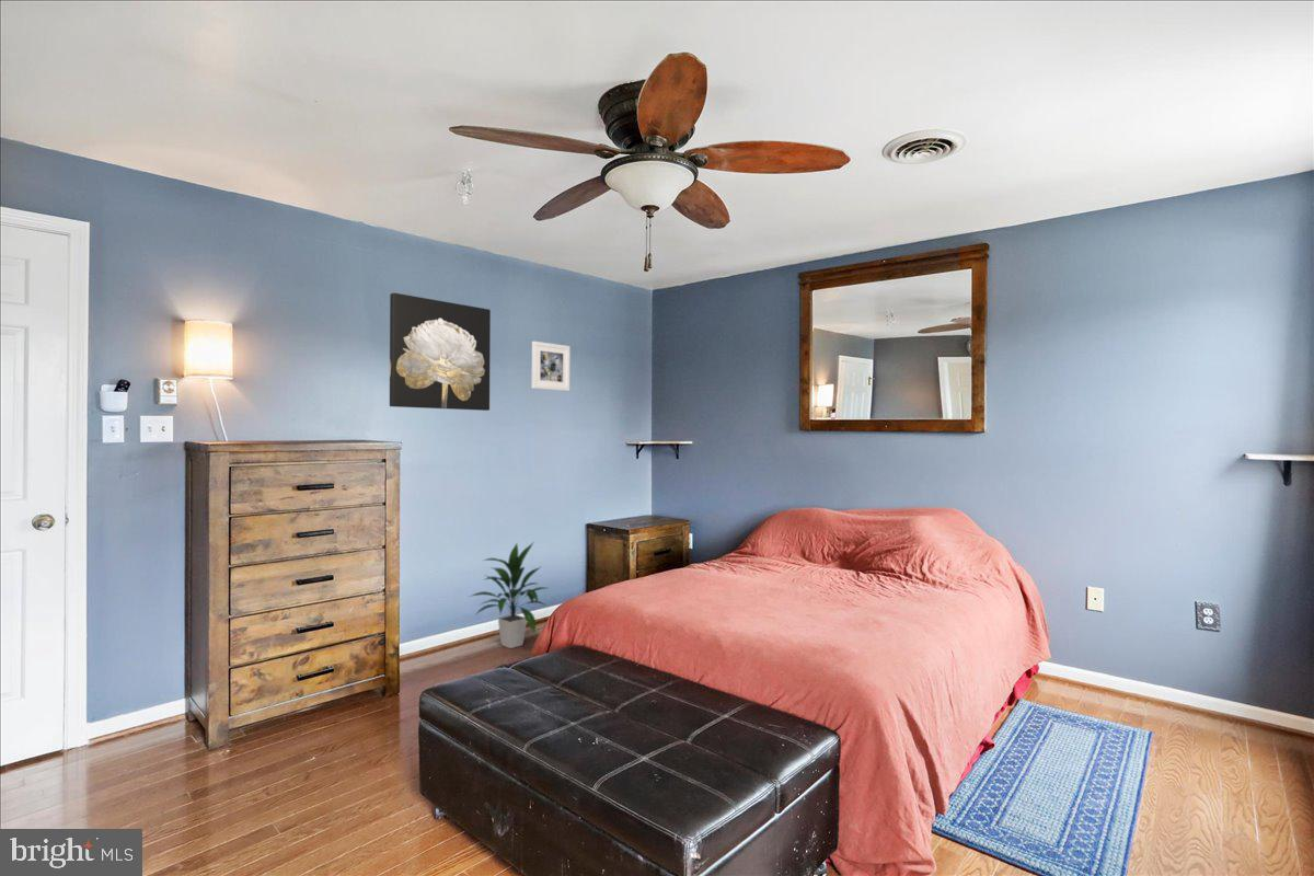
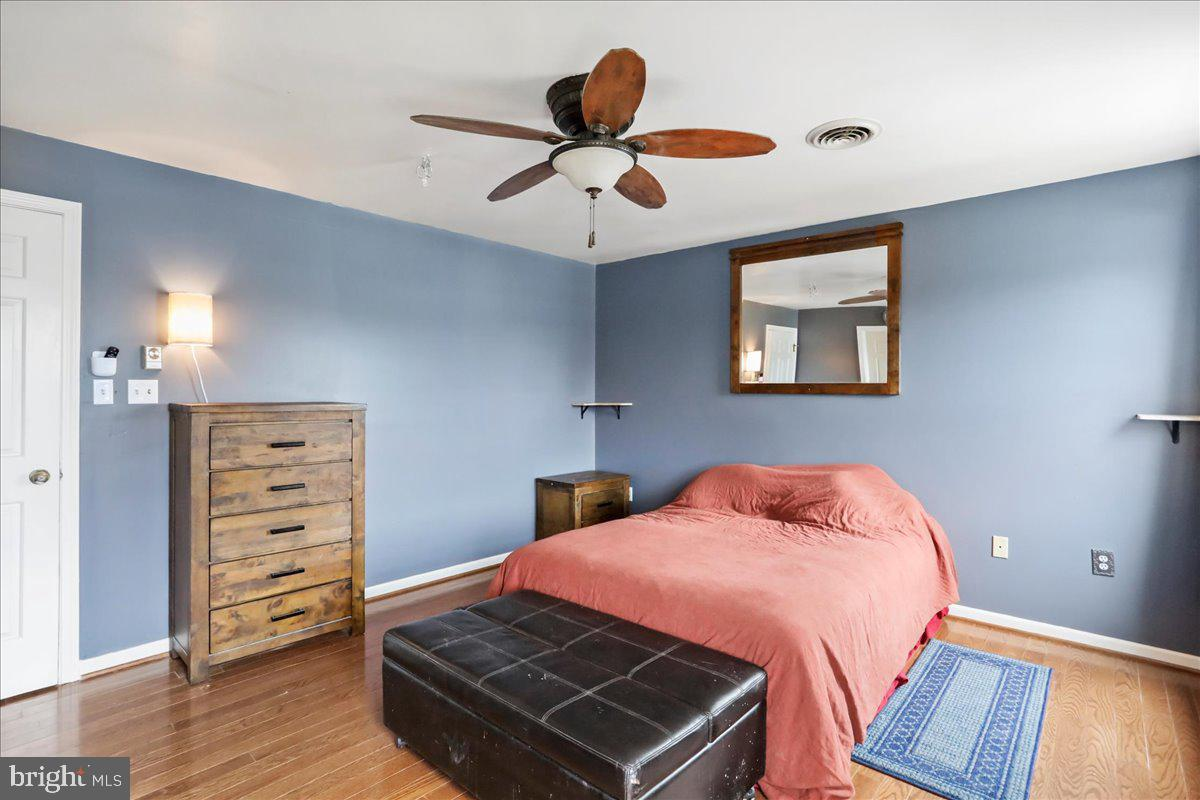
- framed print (551, 366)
- wall art (442, 355)
- indoor plant (512, 595)
